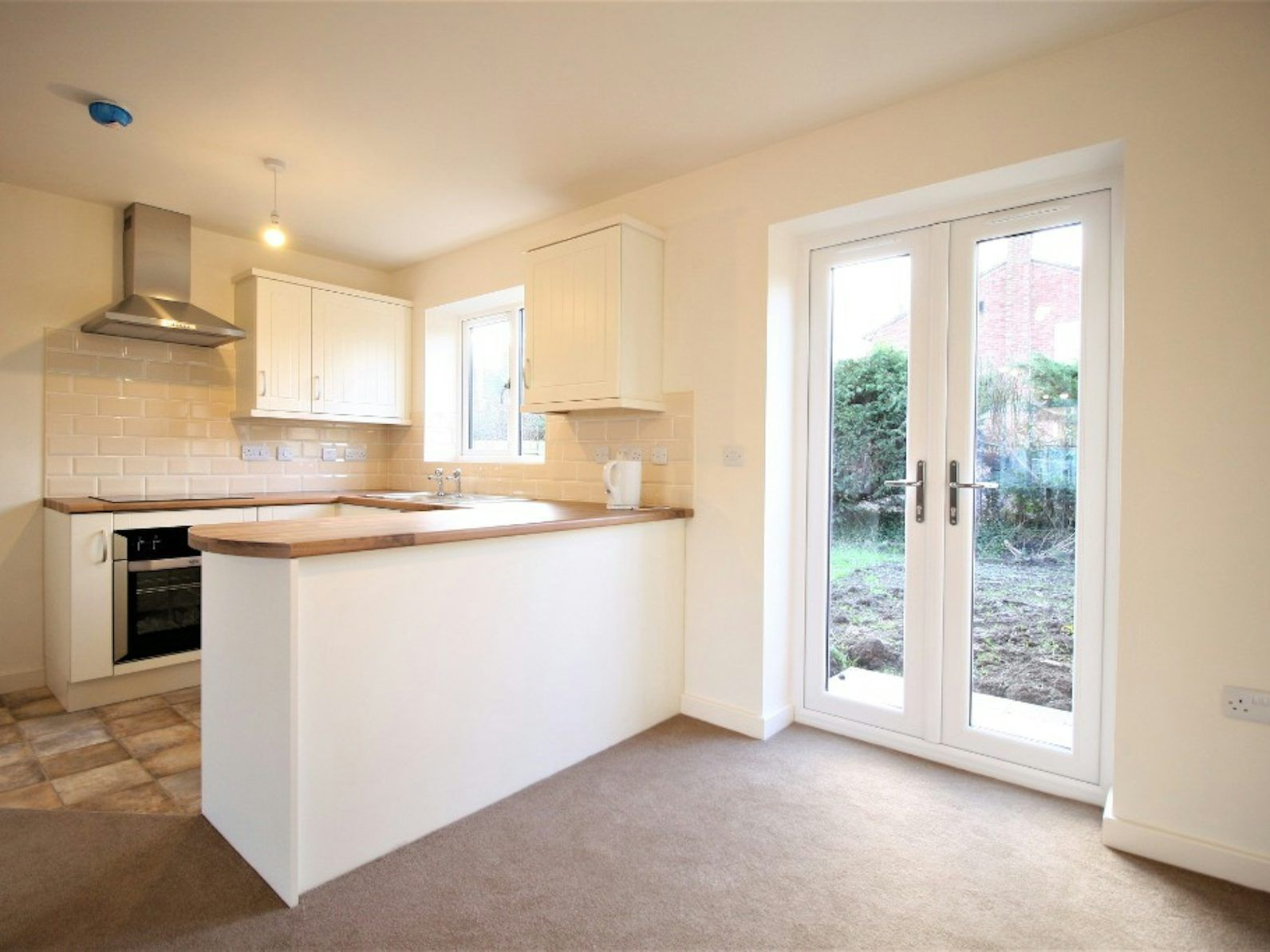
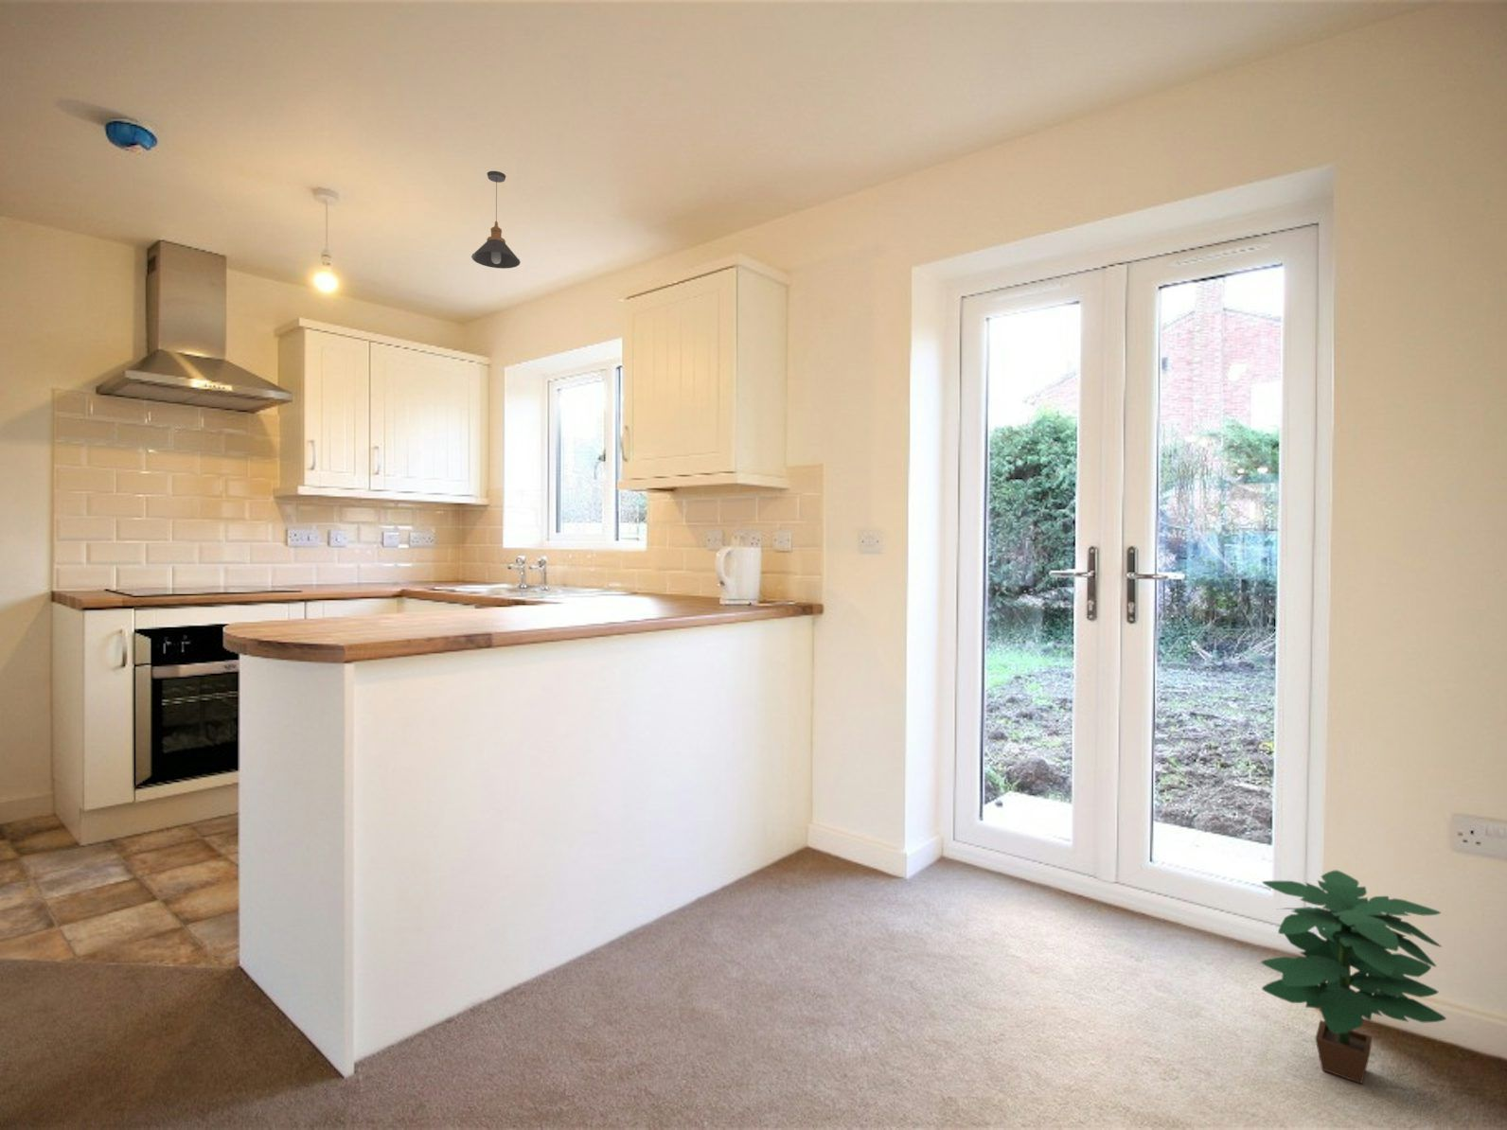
+ potted plant (1348, 978)
+ pendant light (496, 218)
